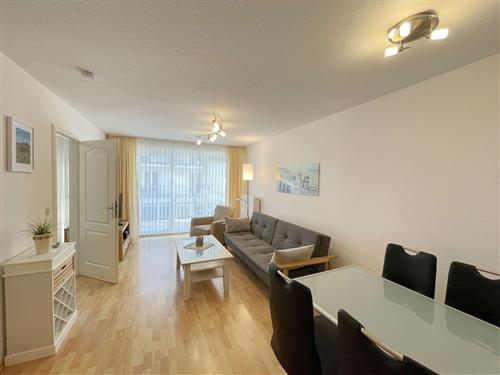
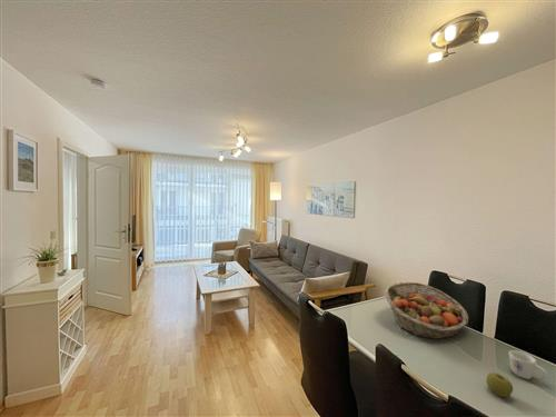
+ fruit basket (424, 308)
+ apple (498, 385)
+ mug (526, 367)
